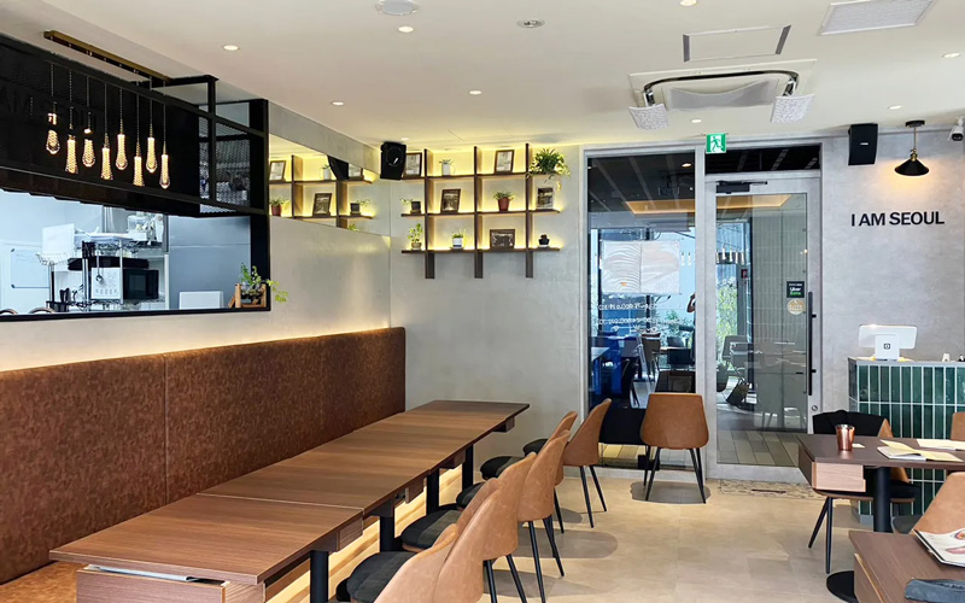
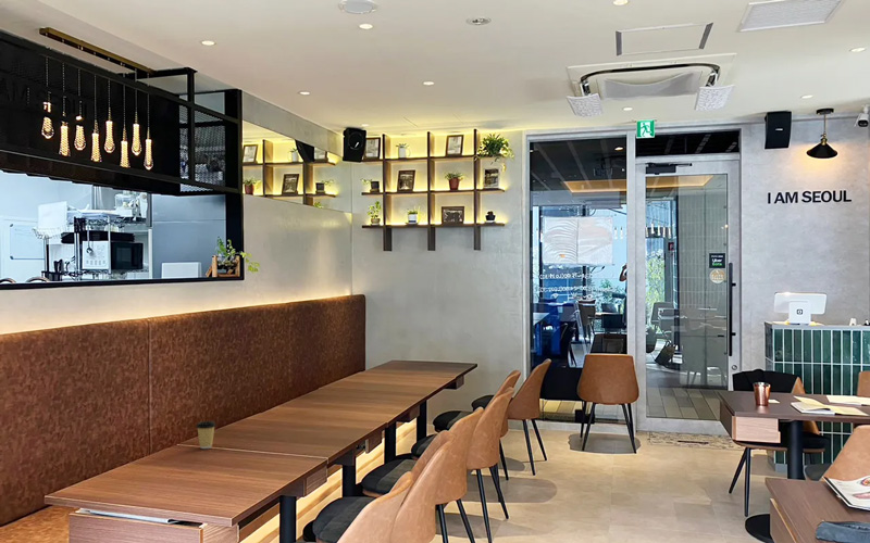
+ coffee cup (206, 434)
